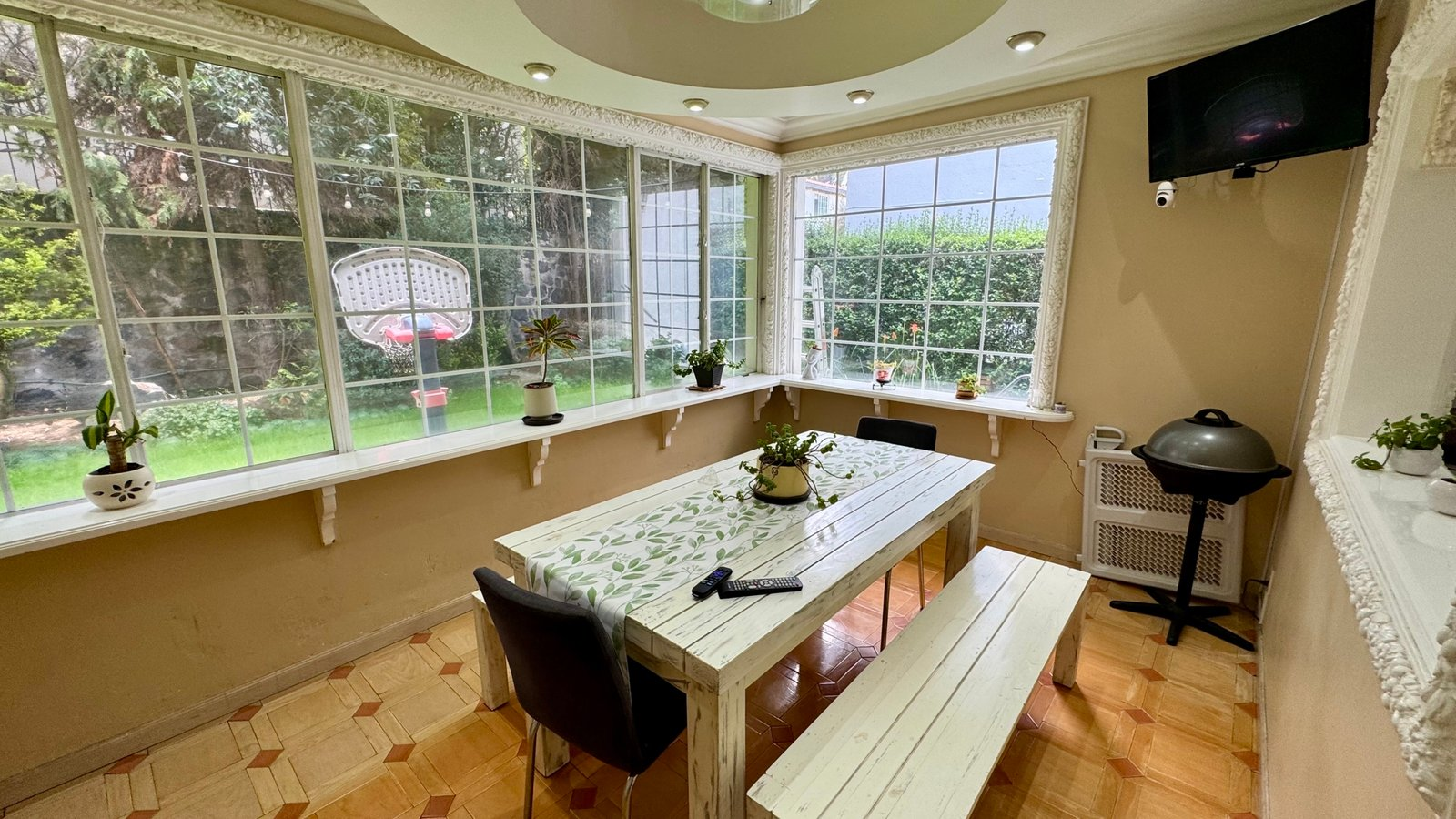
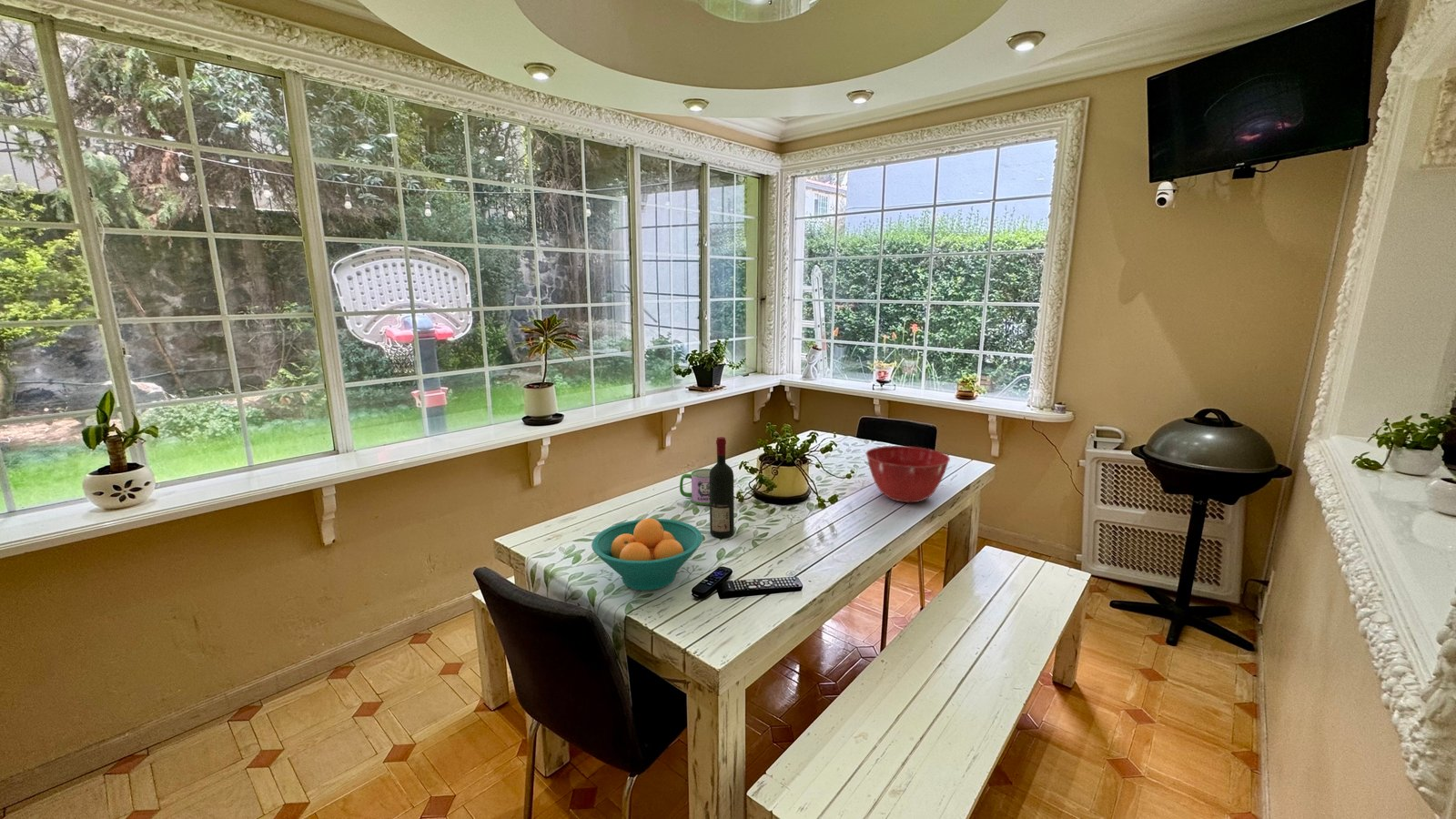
+ fruit bowl (648, 550)
+ alcohol (721, 486)
+ mug (700, 486)
+ mixing bowl (905, 475)
